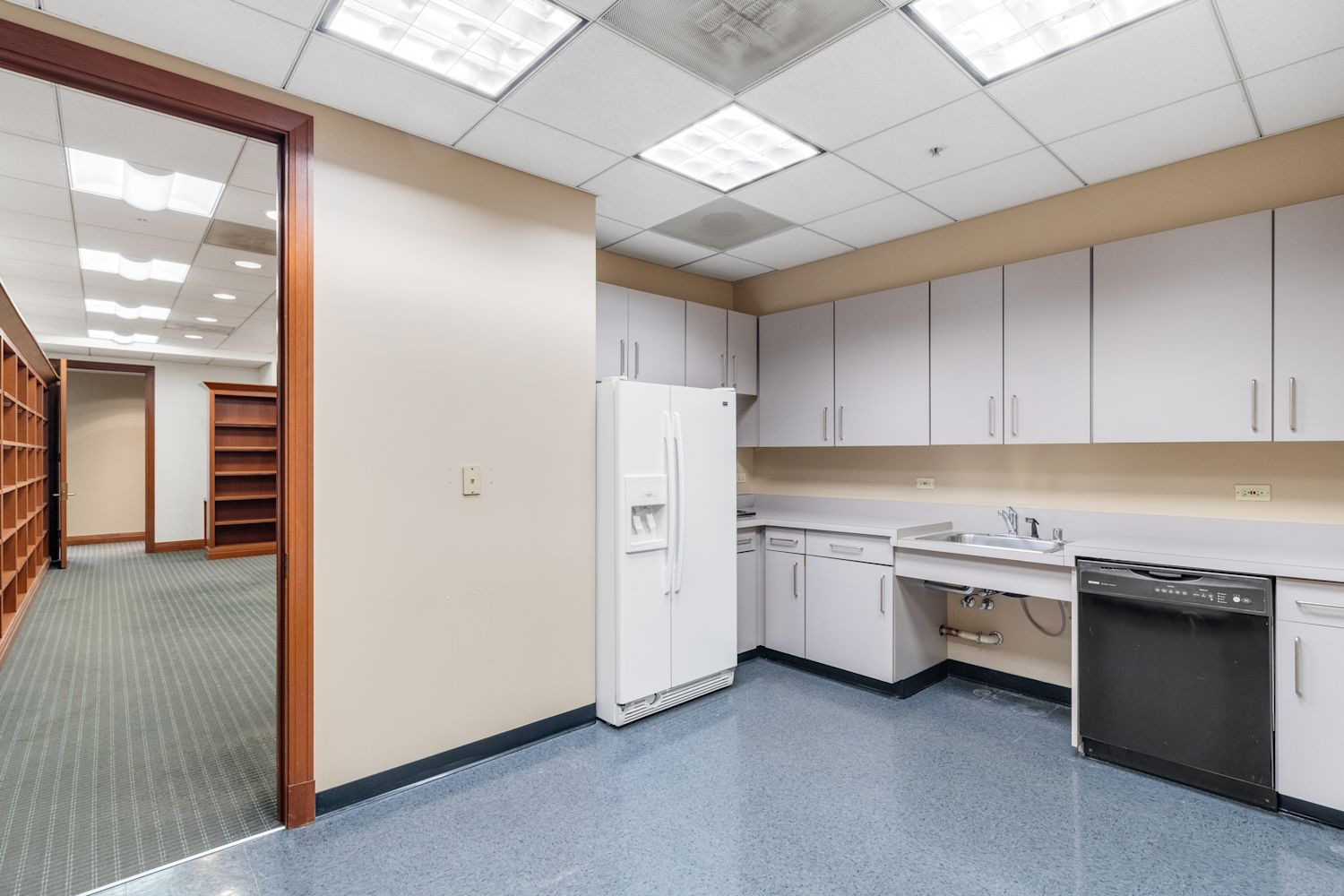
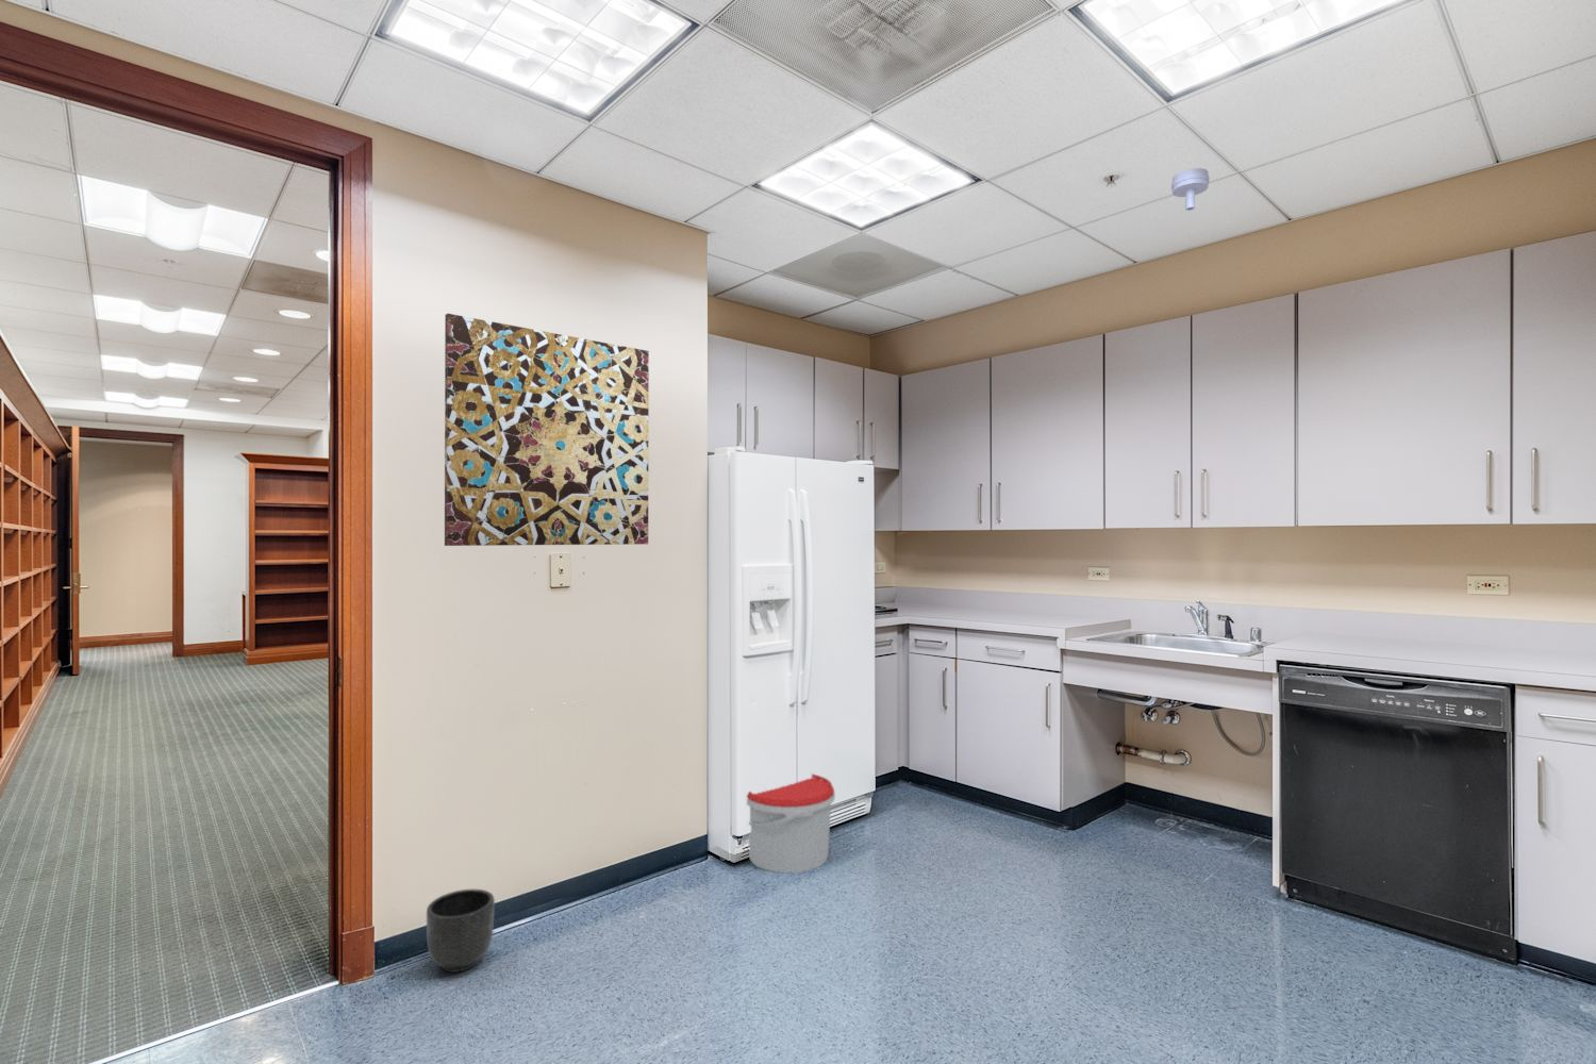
+ bucket (788, 821)
+ planter (461, 932)
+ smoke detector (1190, 191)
+ wall art (556, 439)
